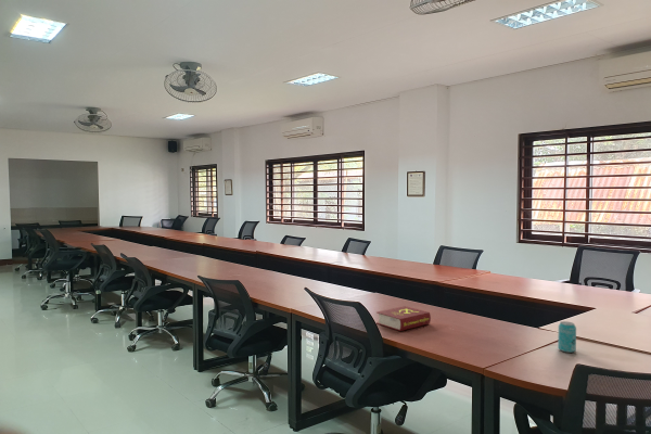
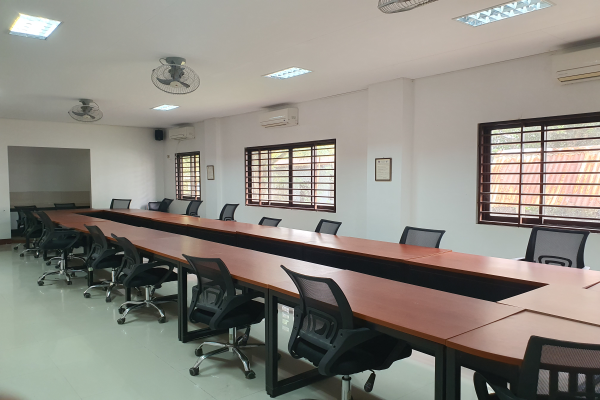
- beverage can (566, 336)
- book (403, 318)
